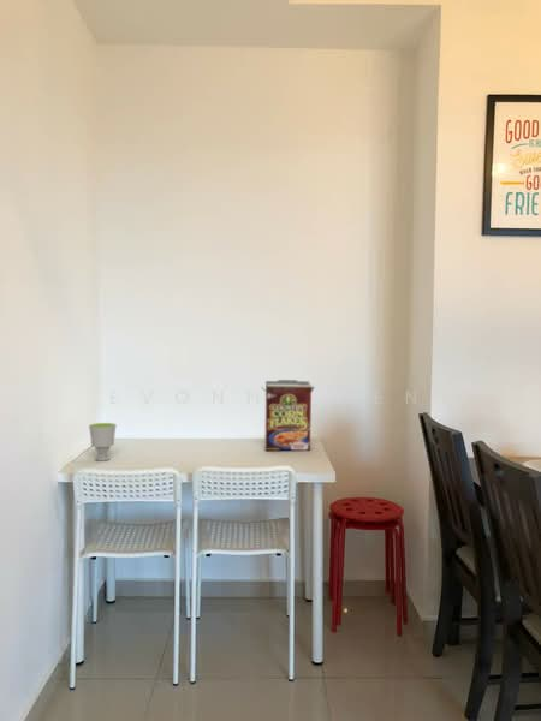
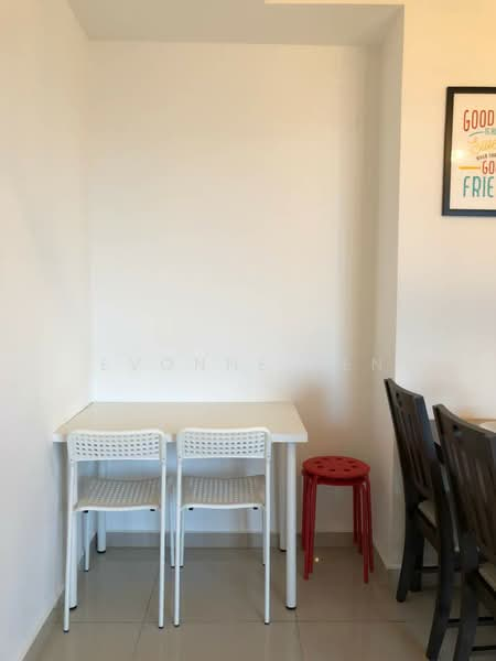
- cereal box (286, 415)
- cup (102, 441)
